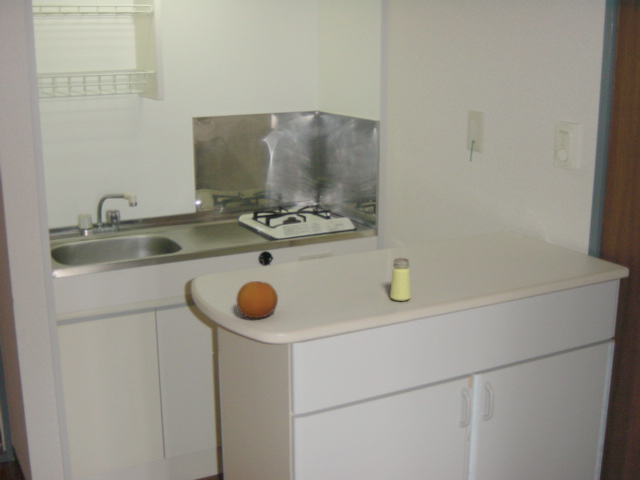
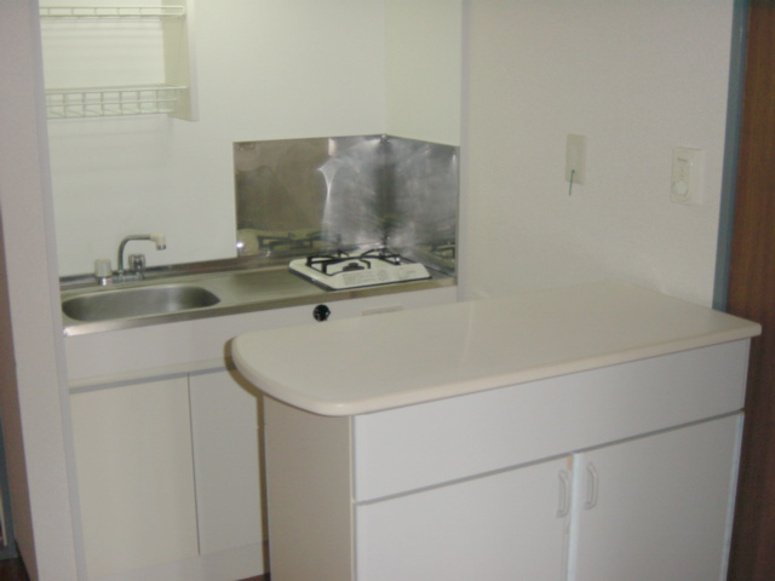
- fruit (257, 298)
- saltshaker (400, 278)
